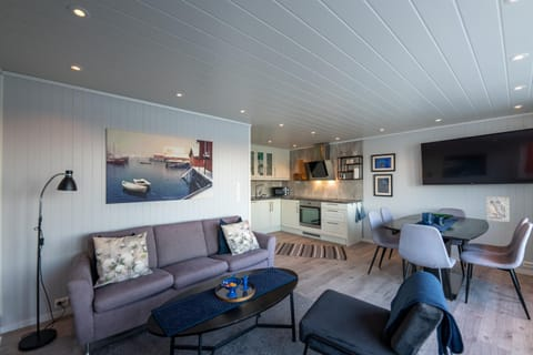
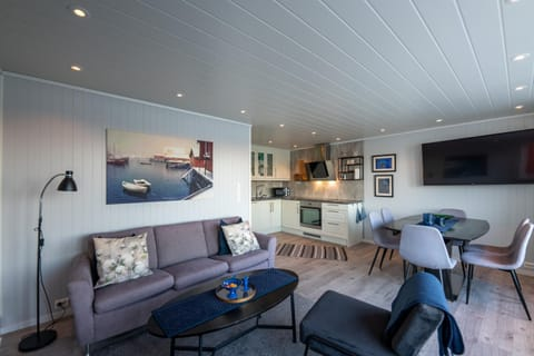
- wall art (497, 209)
